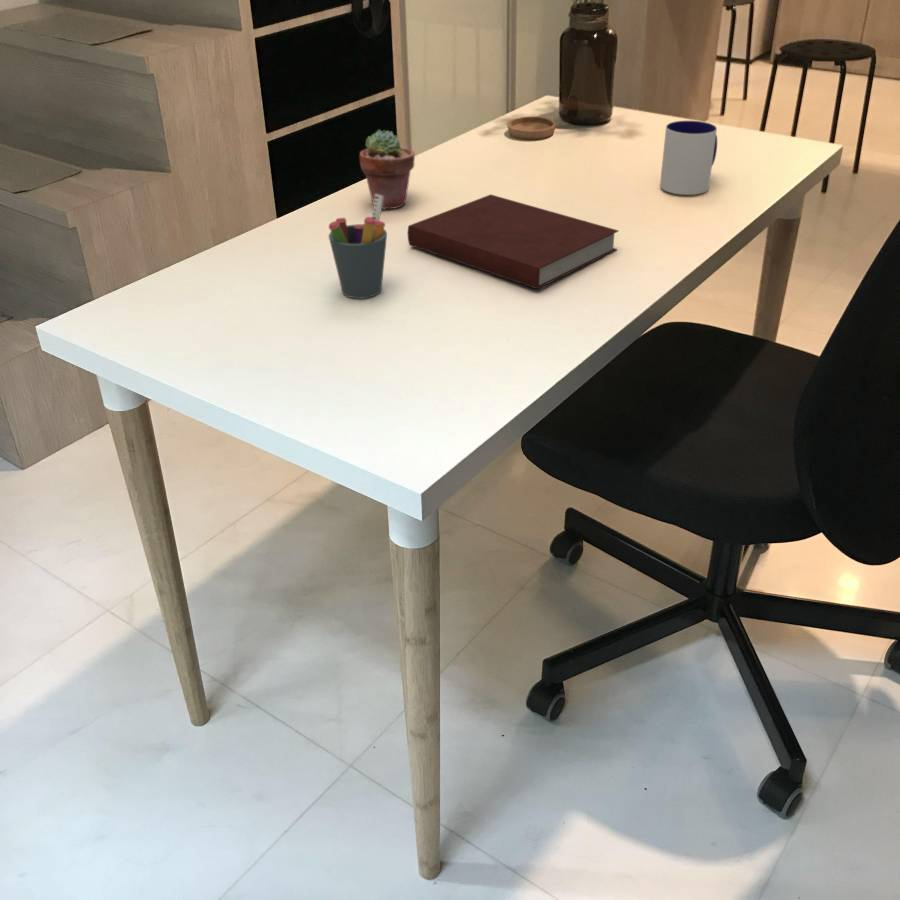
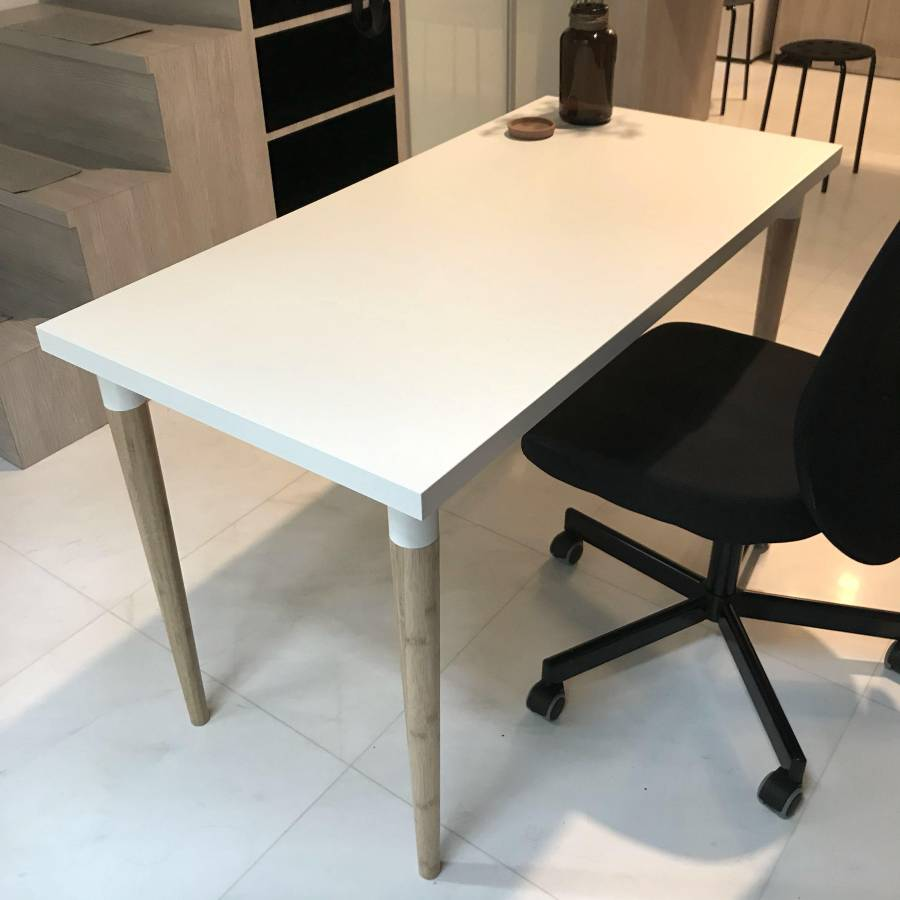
- notebook (511, 238)
- potted succulent (387, 167)
- mug (693, 155)
- pen holder (359, 247)
